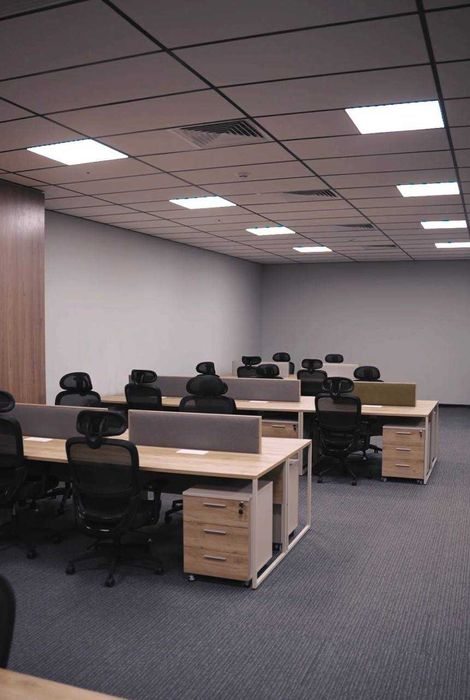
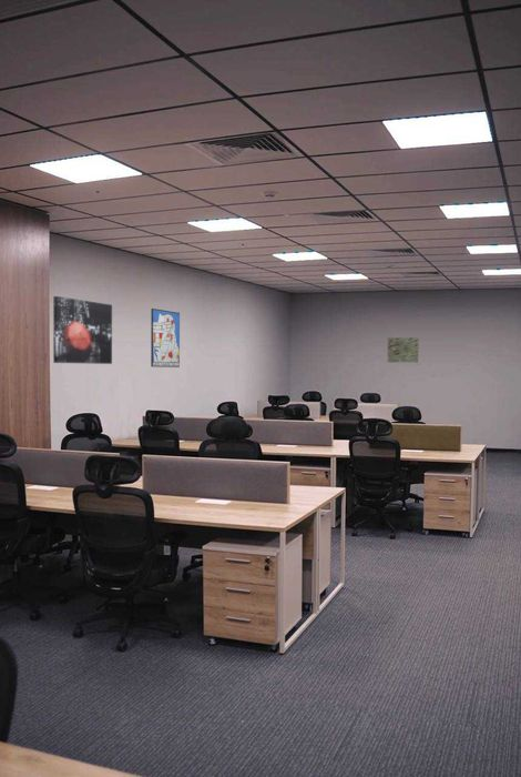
+ wall art (402, 350)
+ wall art (165, 339)
+ wall art (84, 332)
